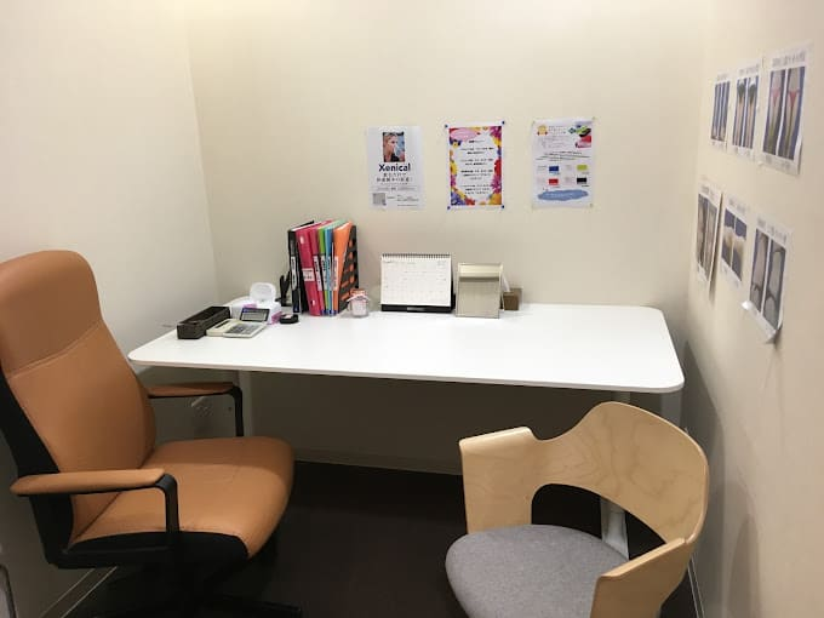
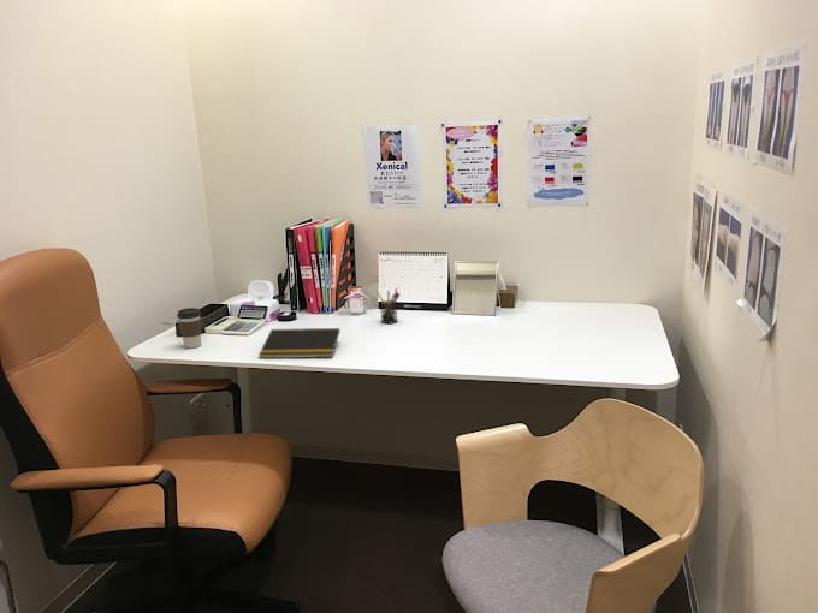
+ pen holder (389, 304)
+ notepad (300, 343)
+ coffee cup (190, 328)
